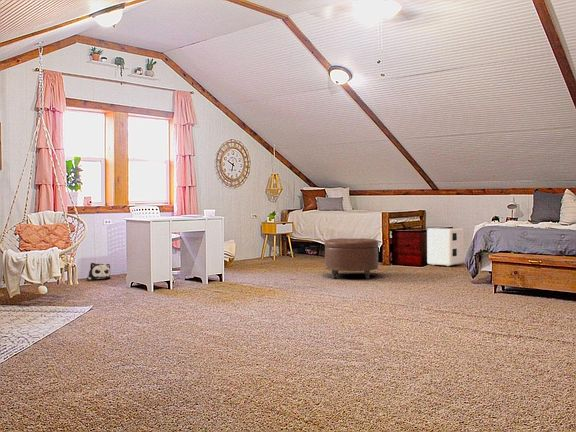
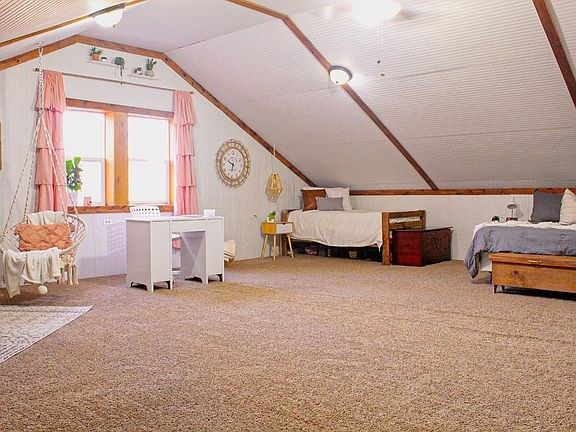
- plush toy (96, 270)
- ottoman (351, 257)
- air purifier (445, 246)
